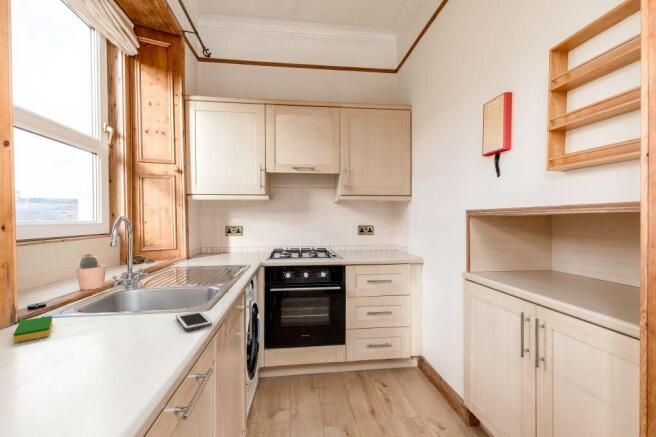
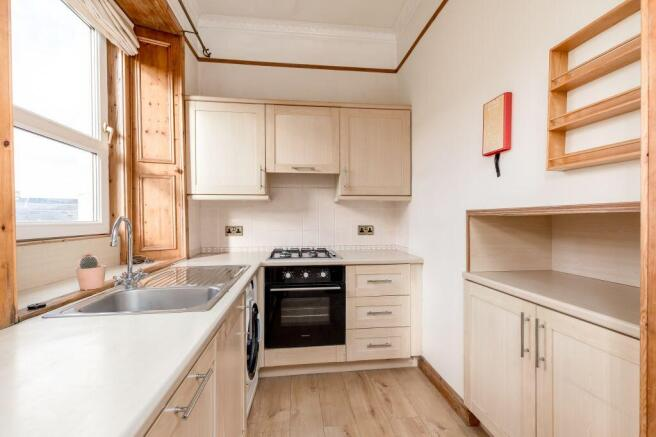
- dish sponge (34, 328)
- cell phone (193, 320)
